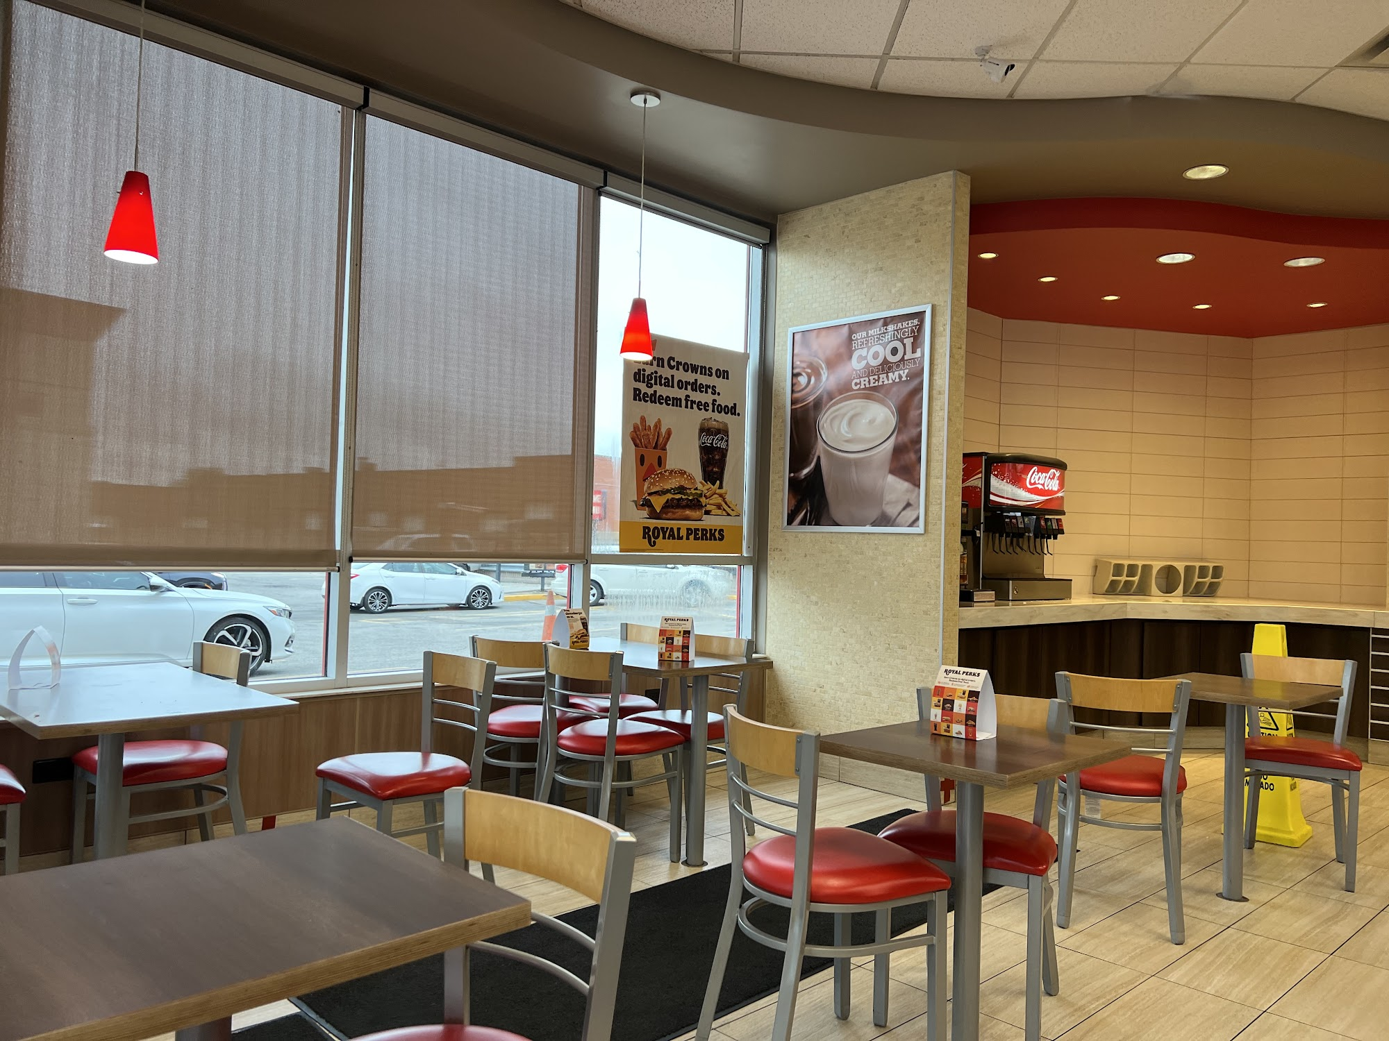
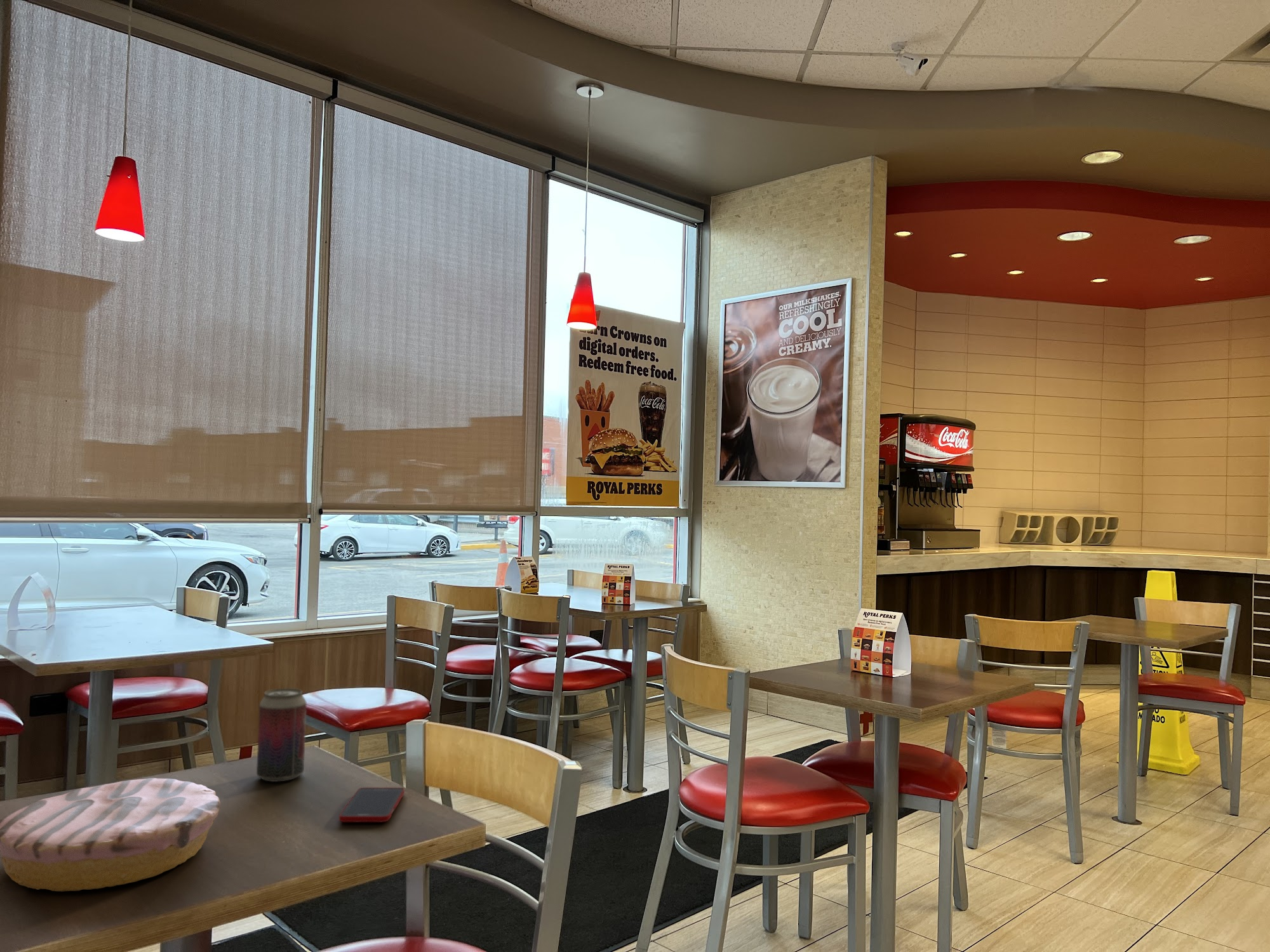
+ beverage can (281, 734)
+ plate (112, 831)
+ cell phone (373, 804)
